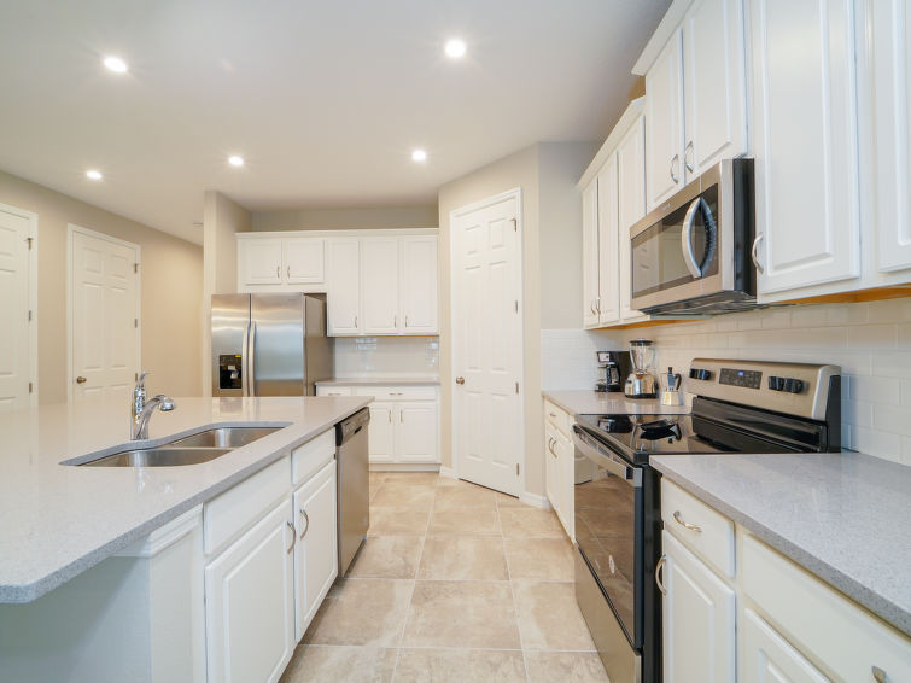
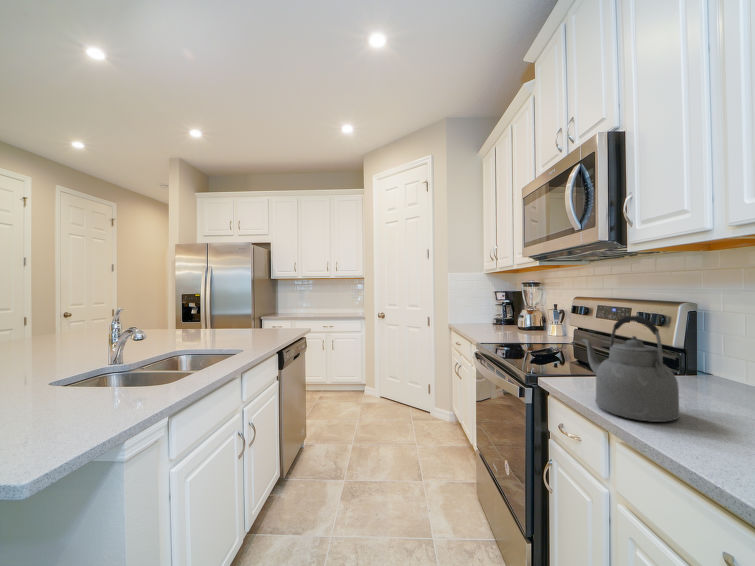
+ kettle (619, 359)
